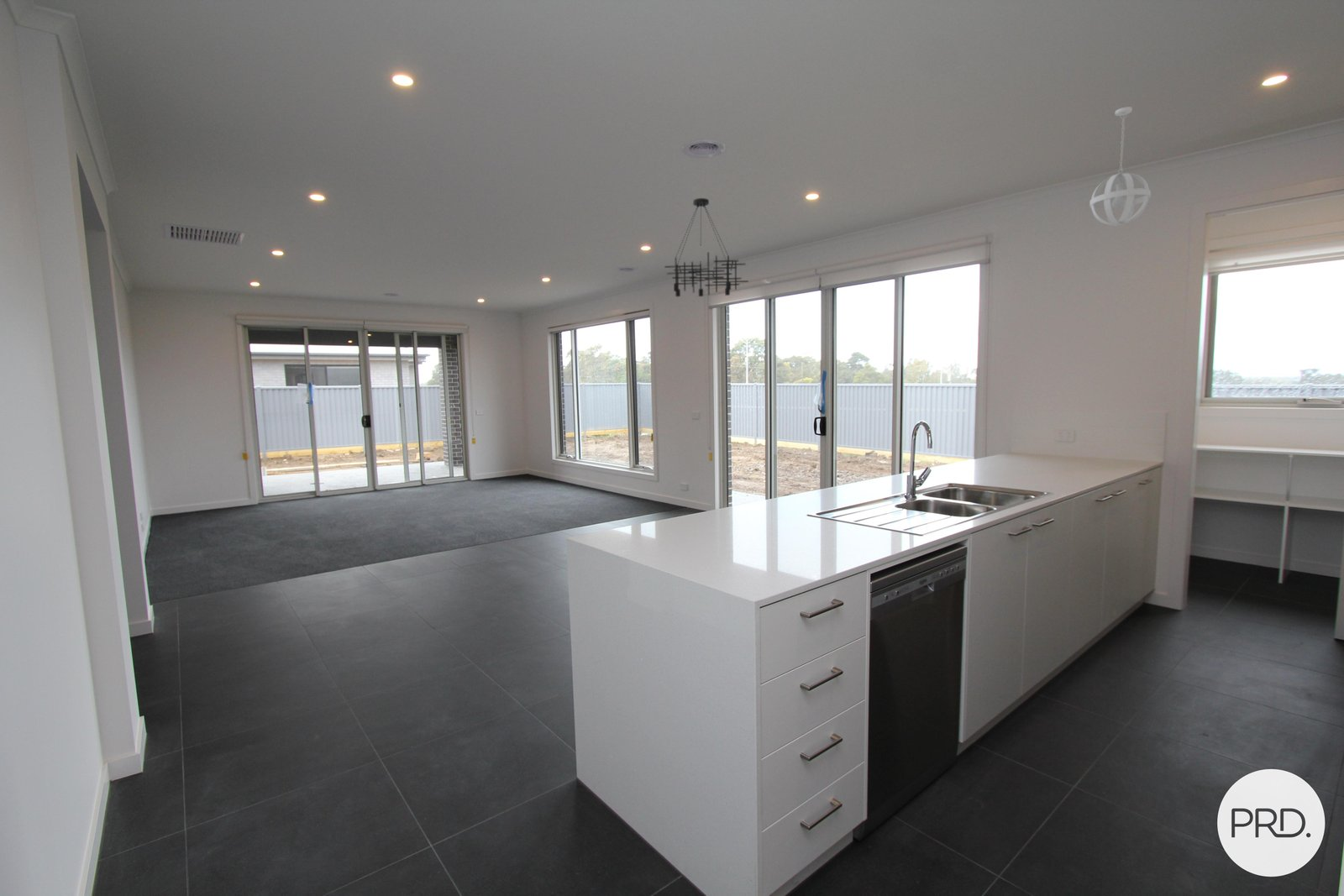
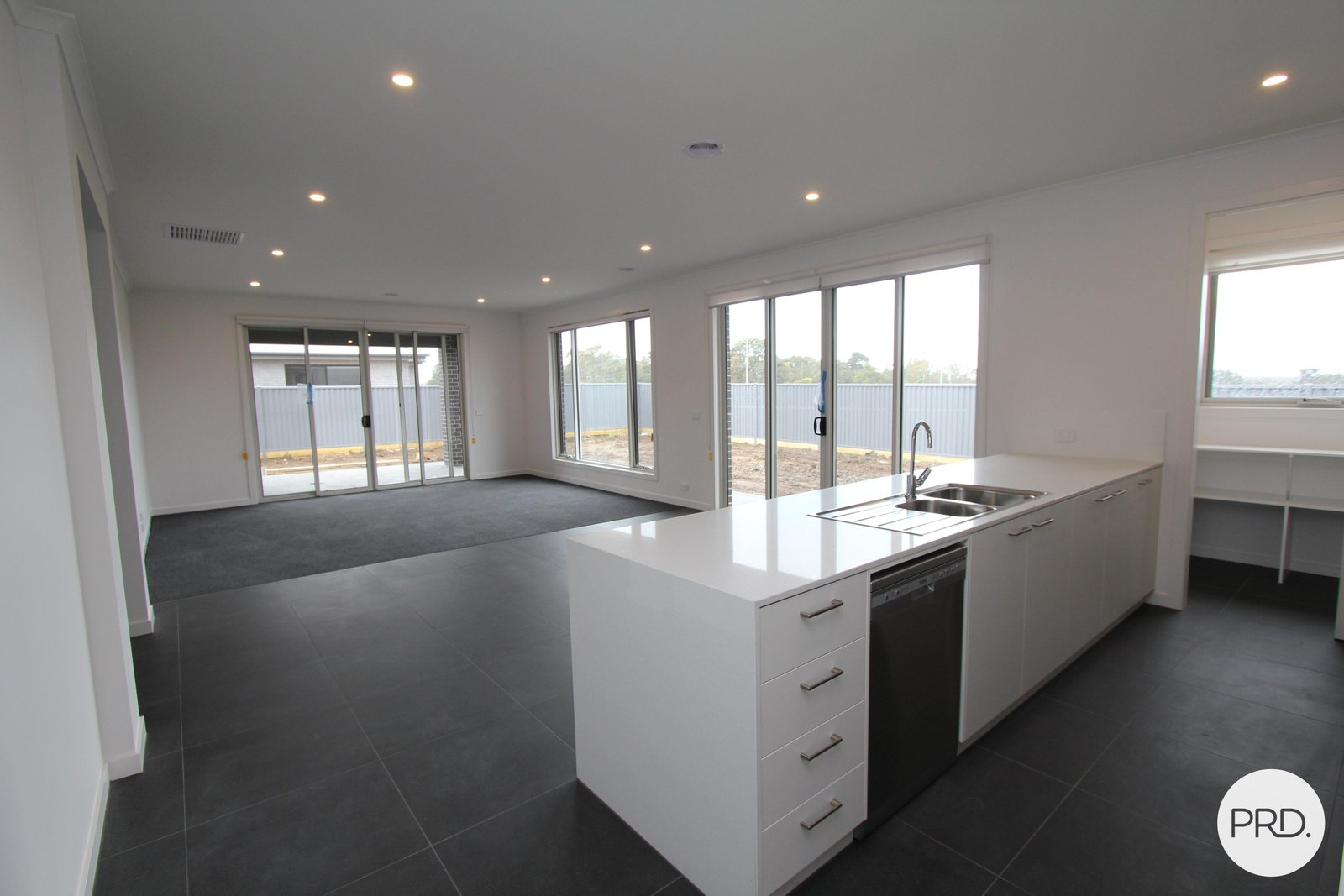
- chandelier (707, 252)
- pendant light (1121, 168)
